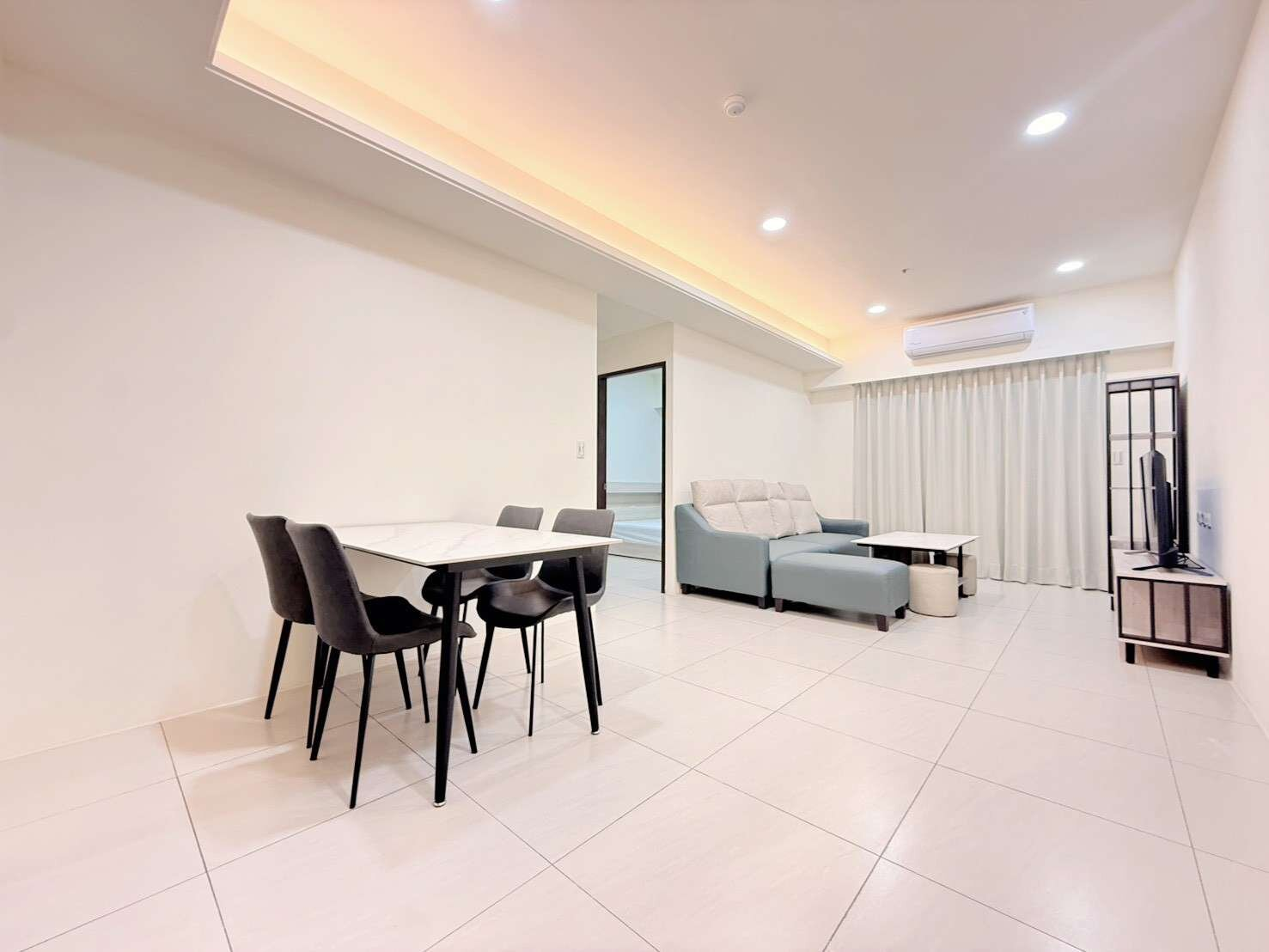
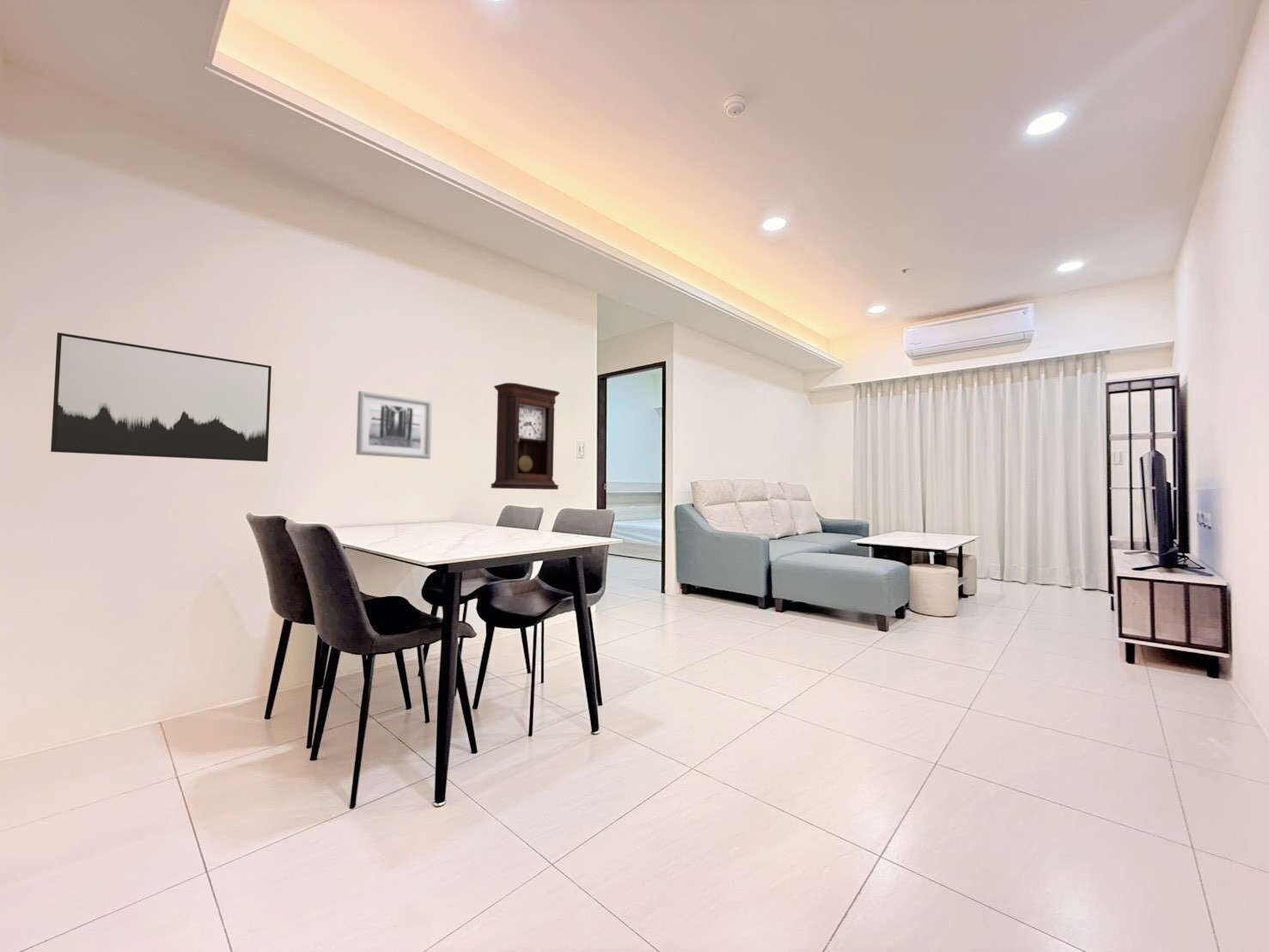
+ wall art (174, 404)
+ wall art (395, 426)
+ pendulum clock (528, 438)
